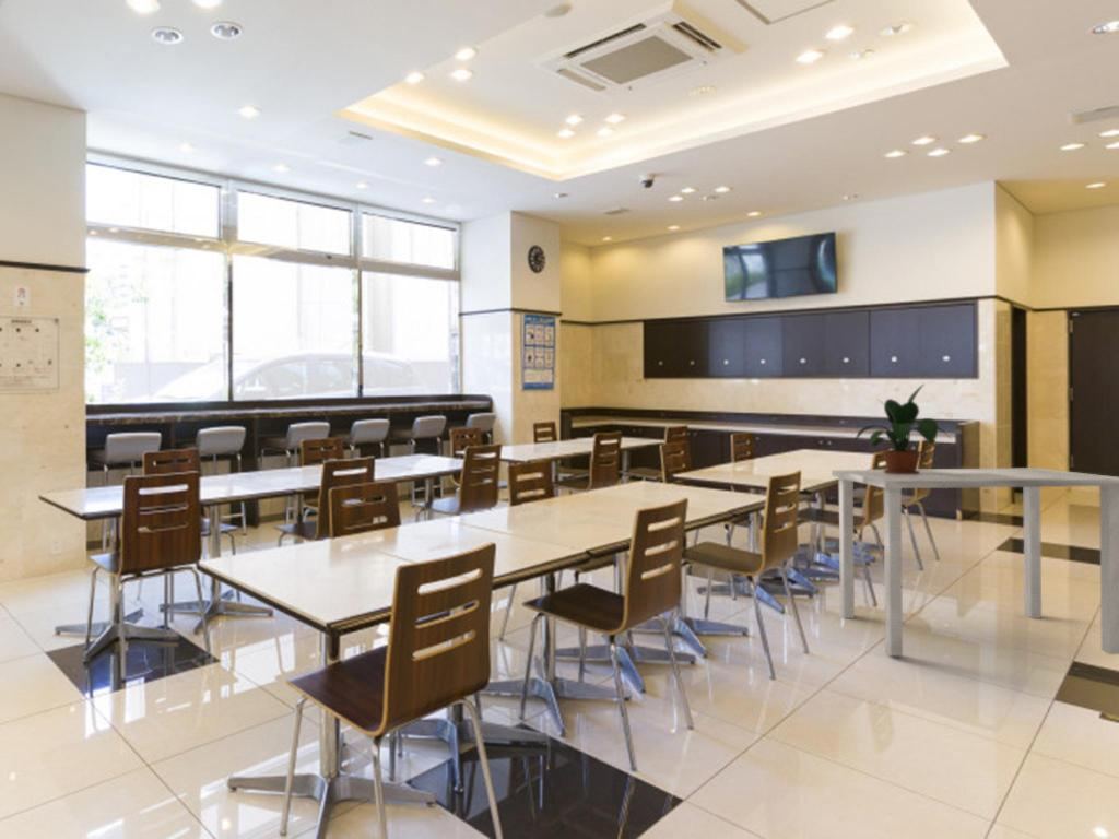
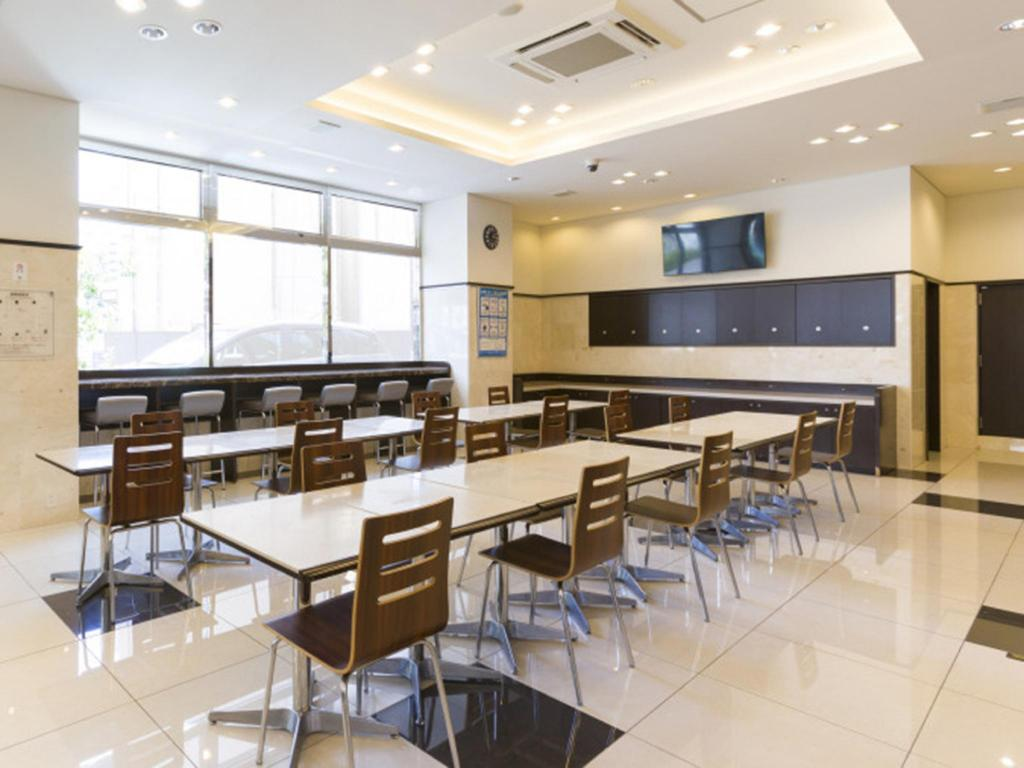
- dining table (1024, 554)
- potted plant (902, 427)
